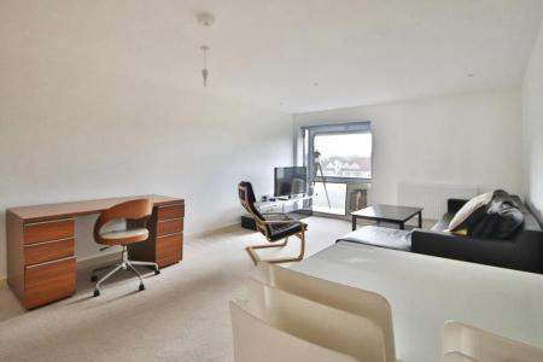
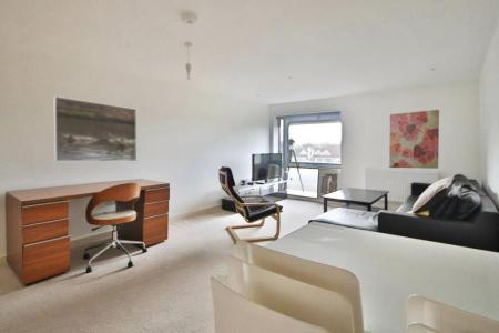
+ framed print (99, 132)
+ wall art (413, 140)
